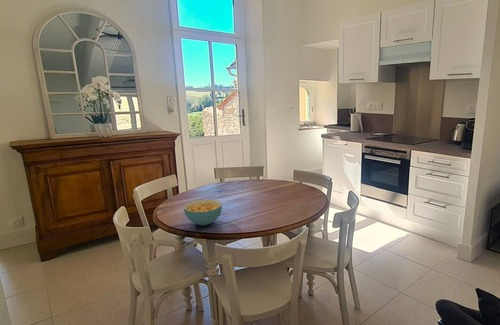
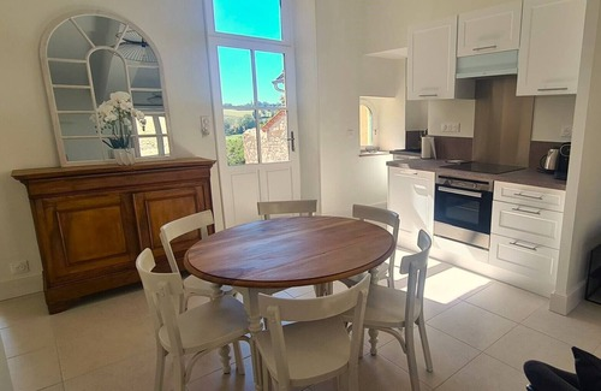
- cereal bowl (203, 214)
